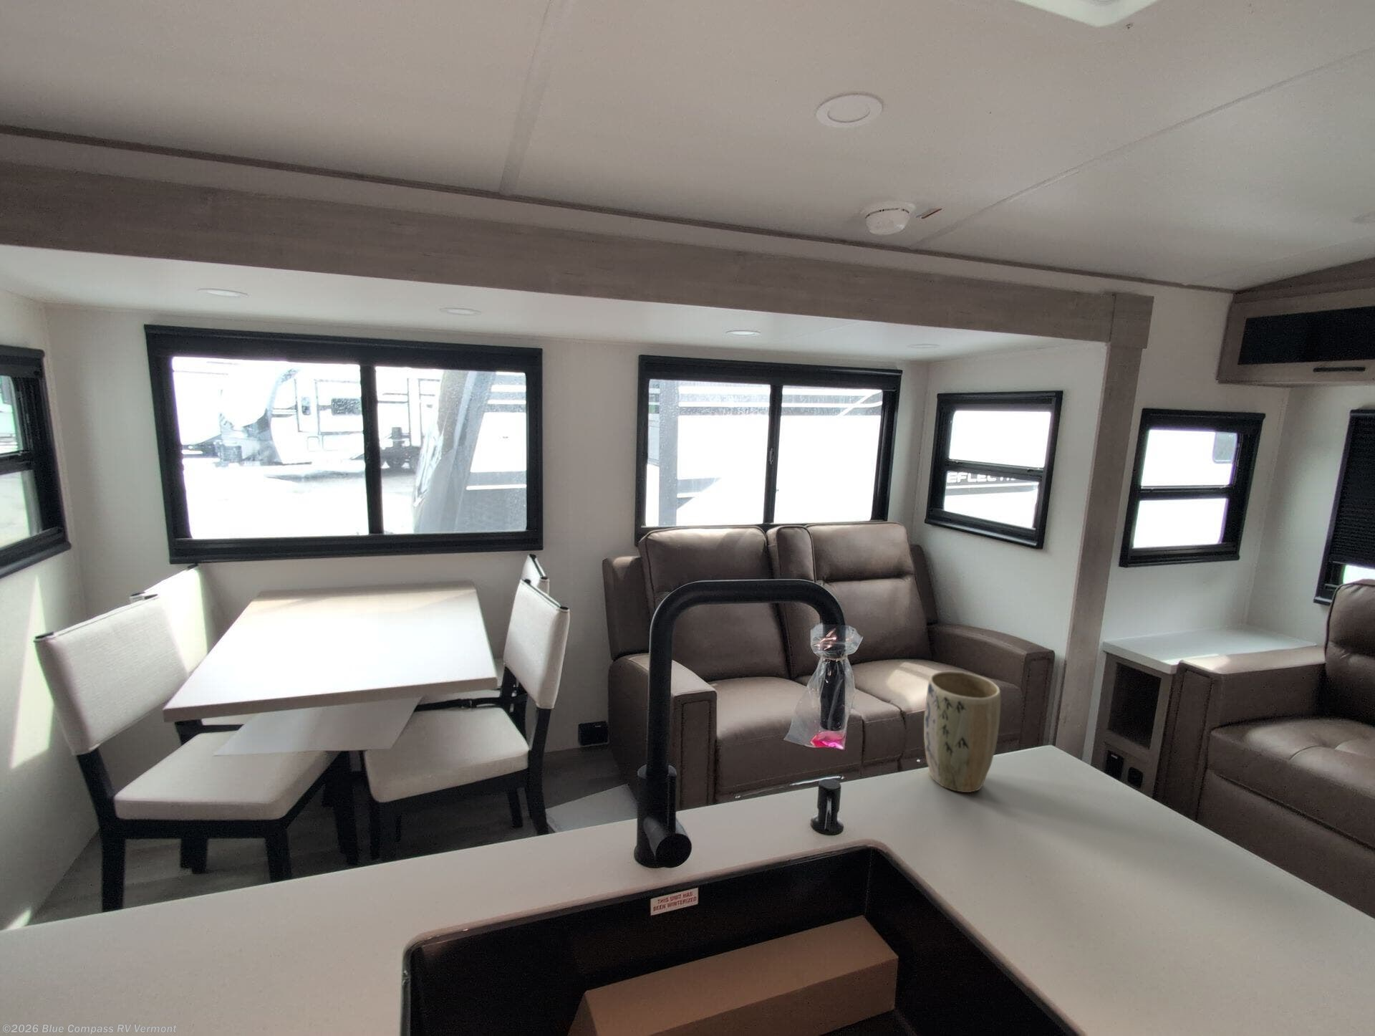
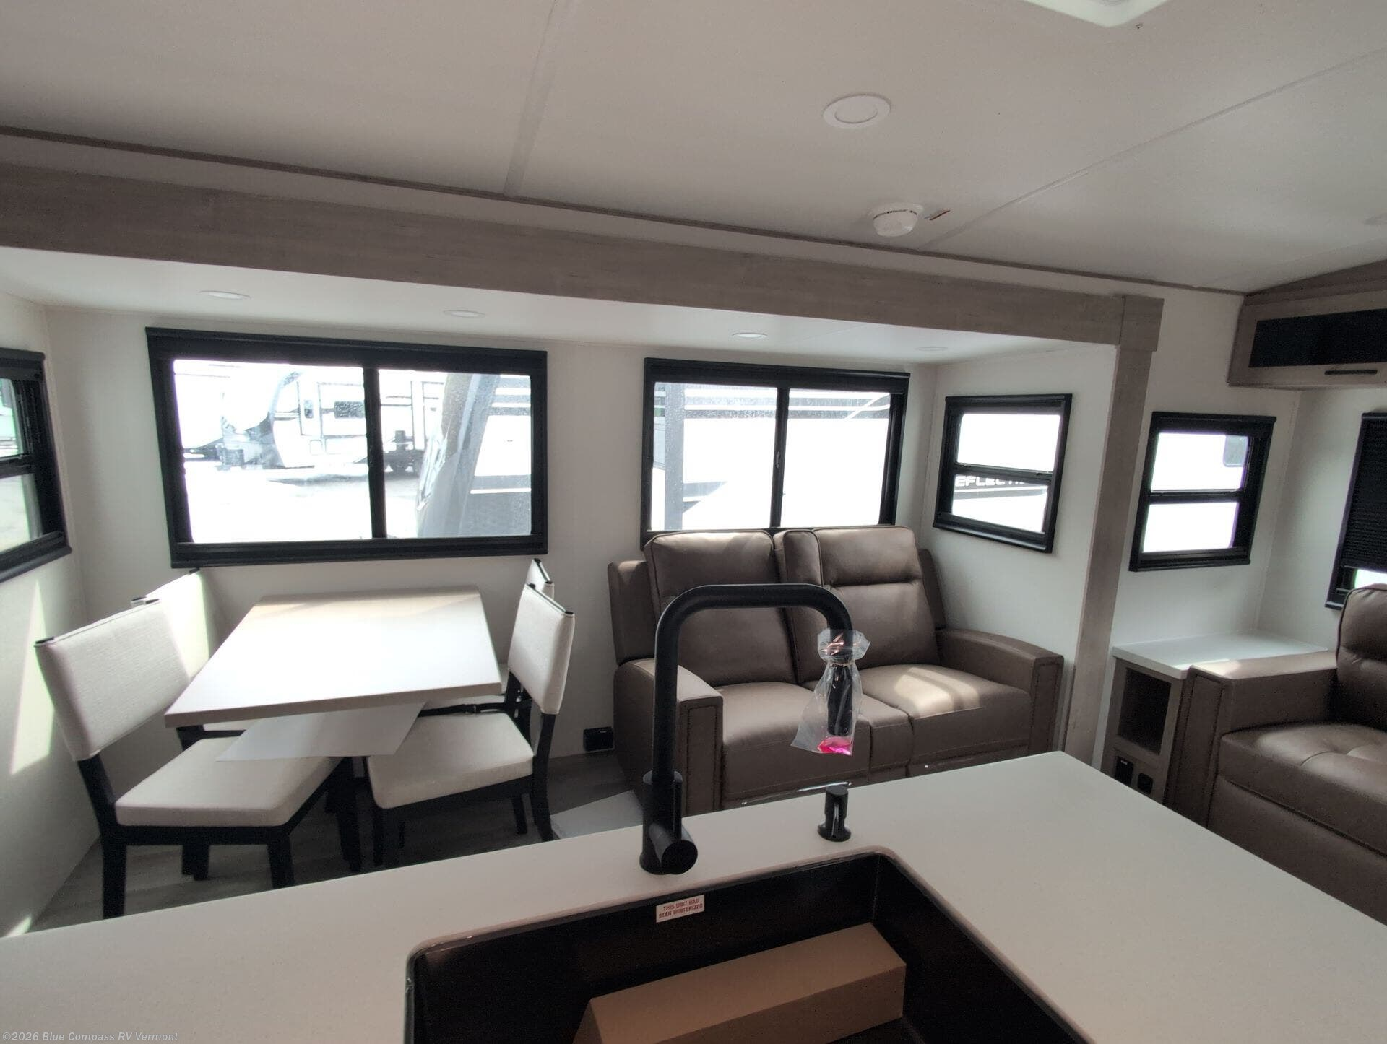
- plant pot (959, 731)
